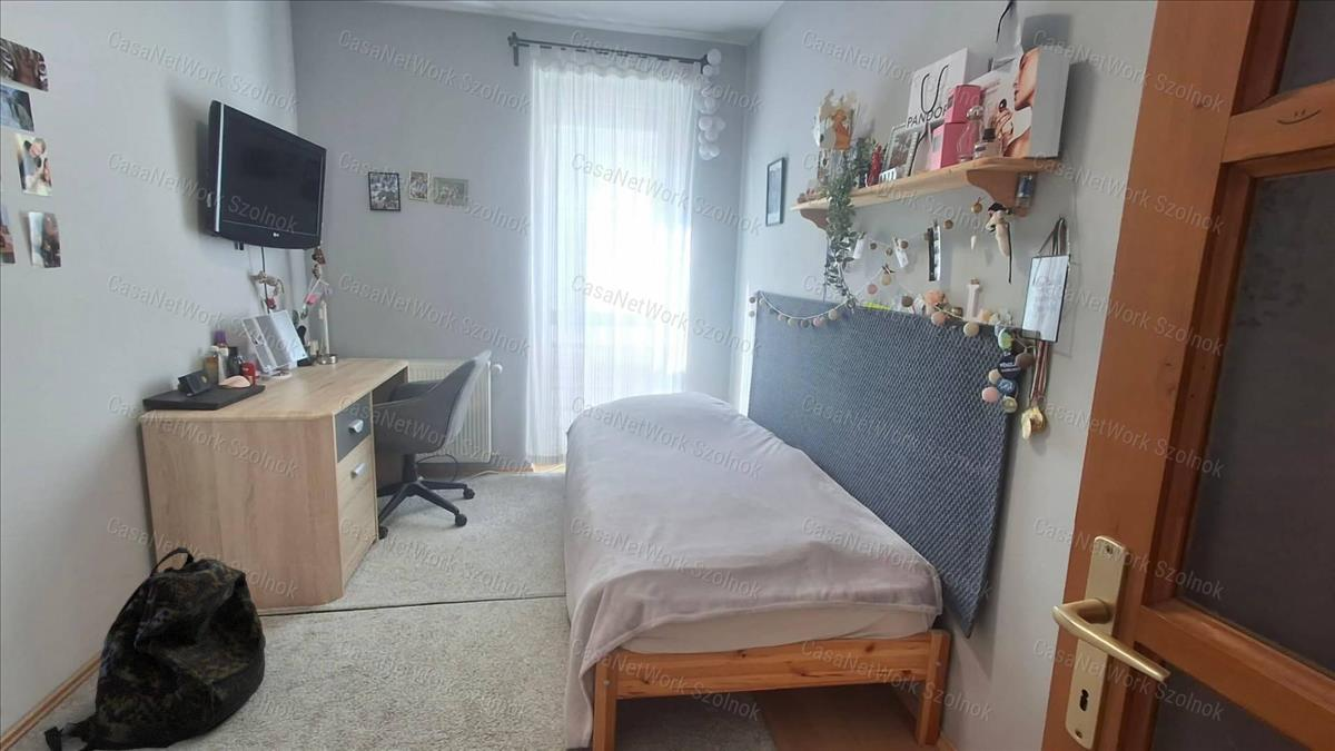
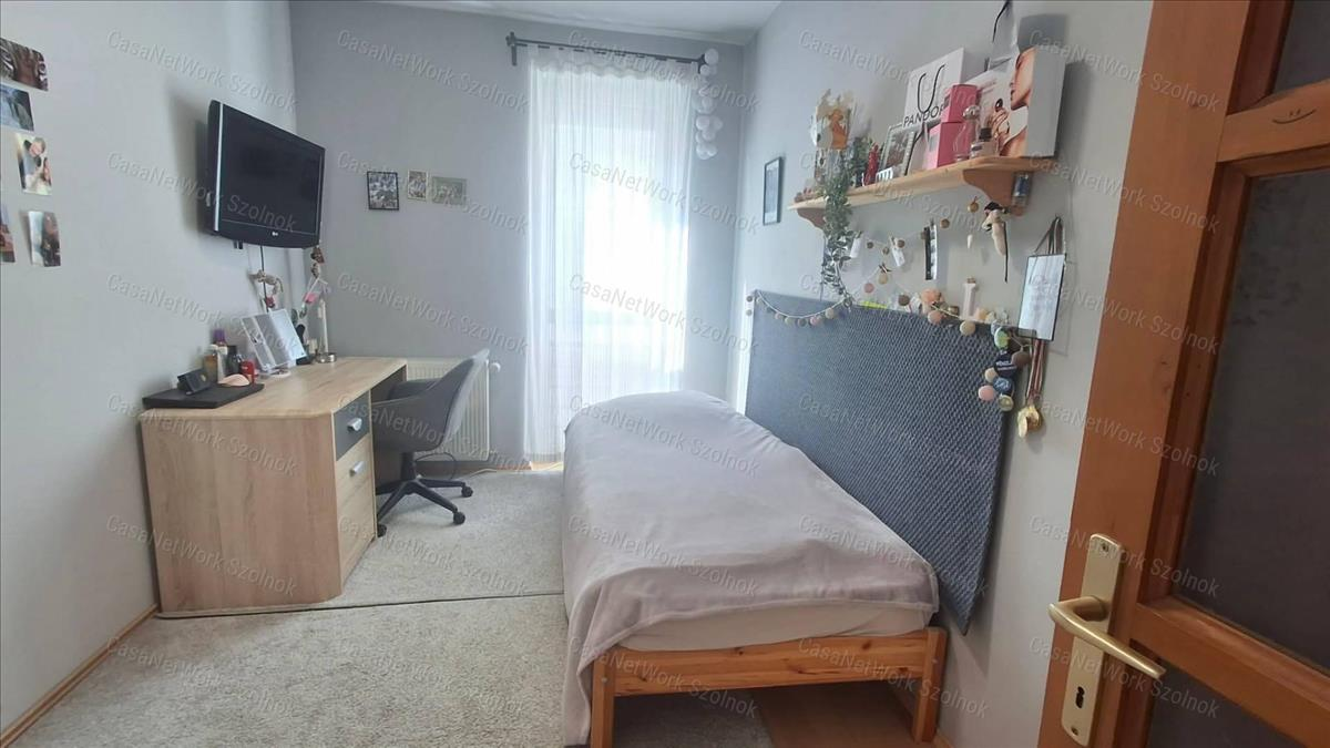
- backpack (162, 630)
